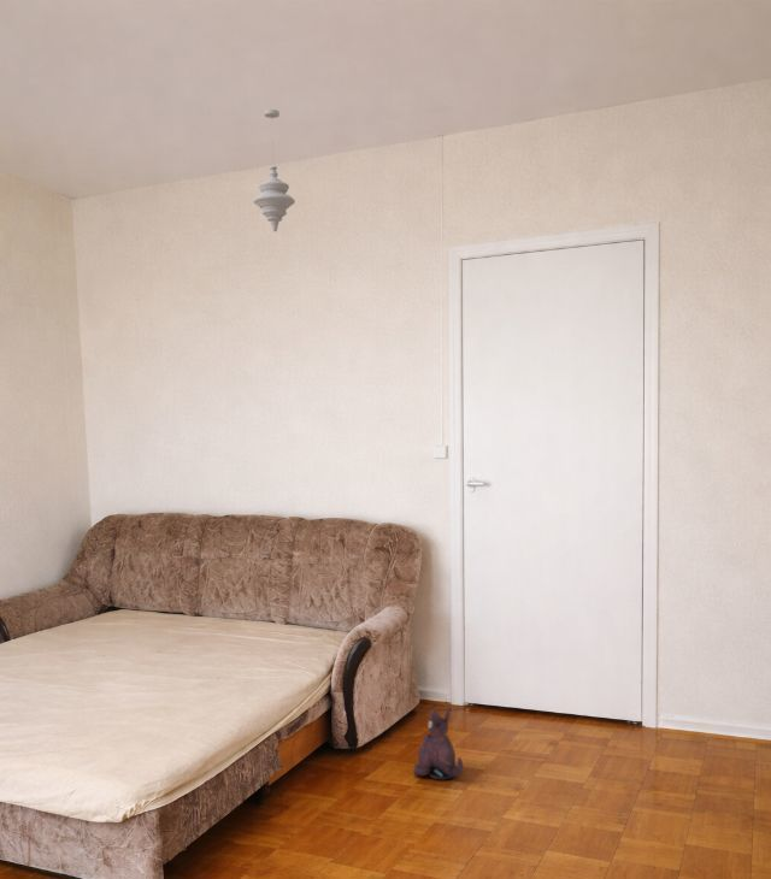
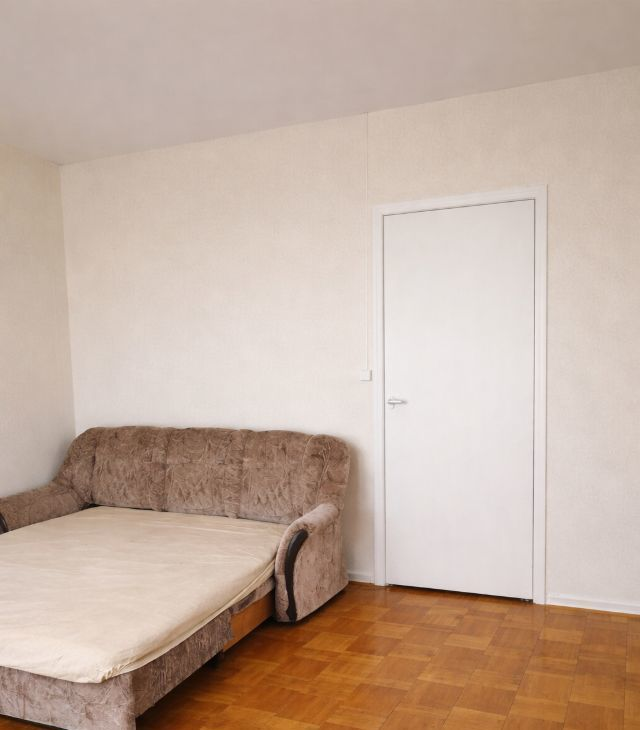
- plush toy (445, 743)
- pendant light (272, 171)
